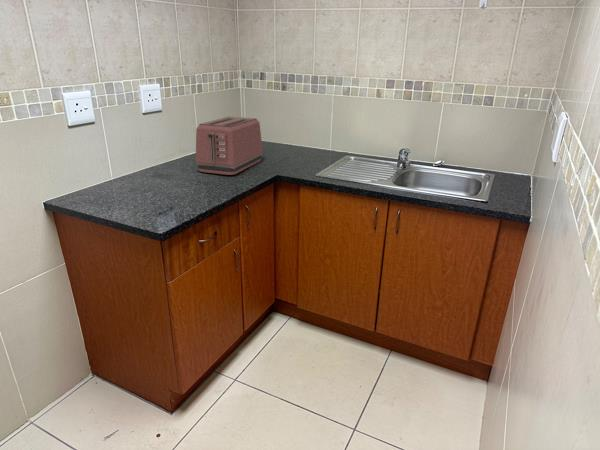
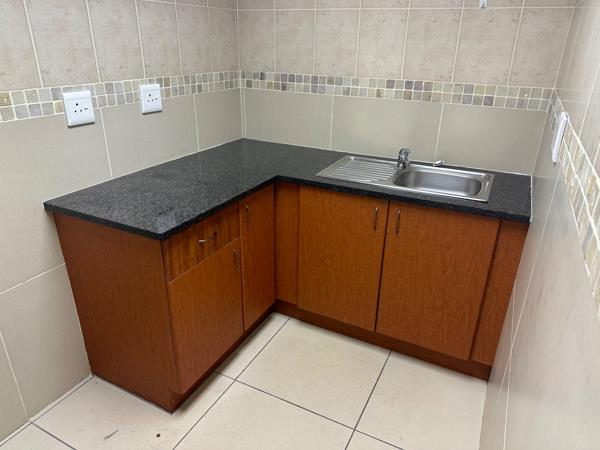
- toaster (229, 144)
